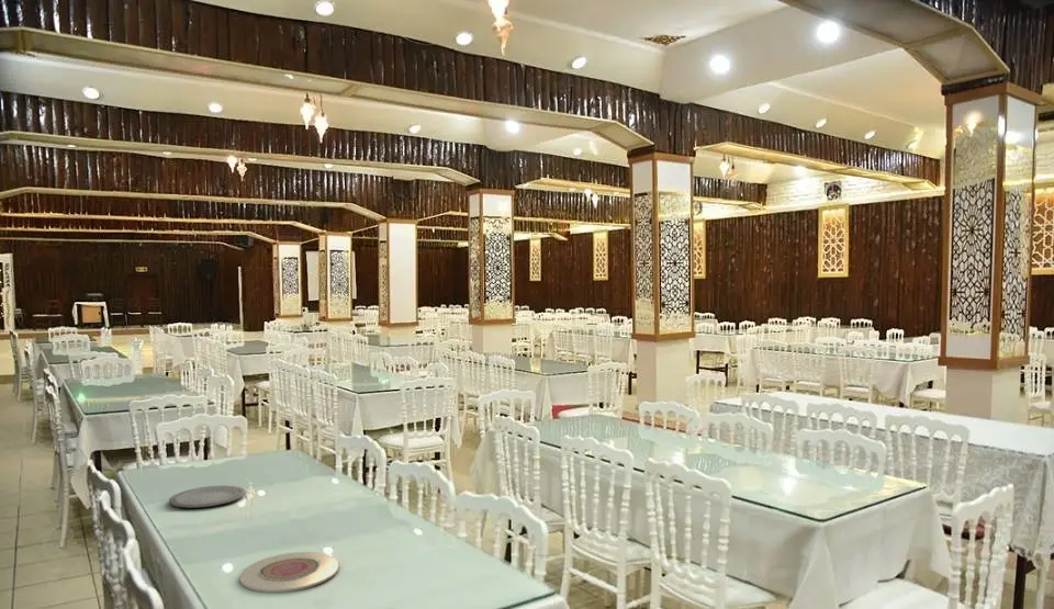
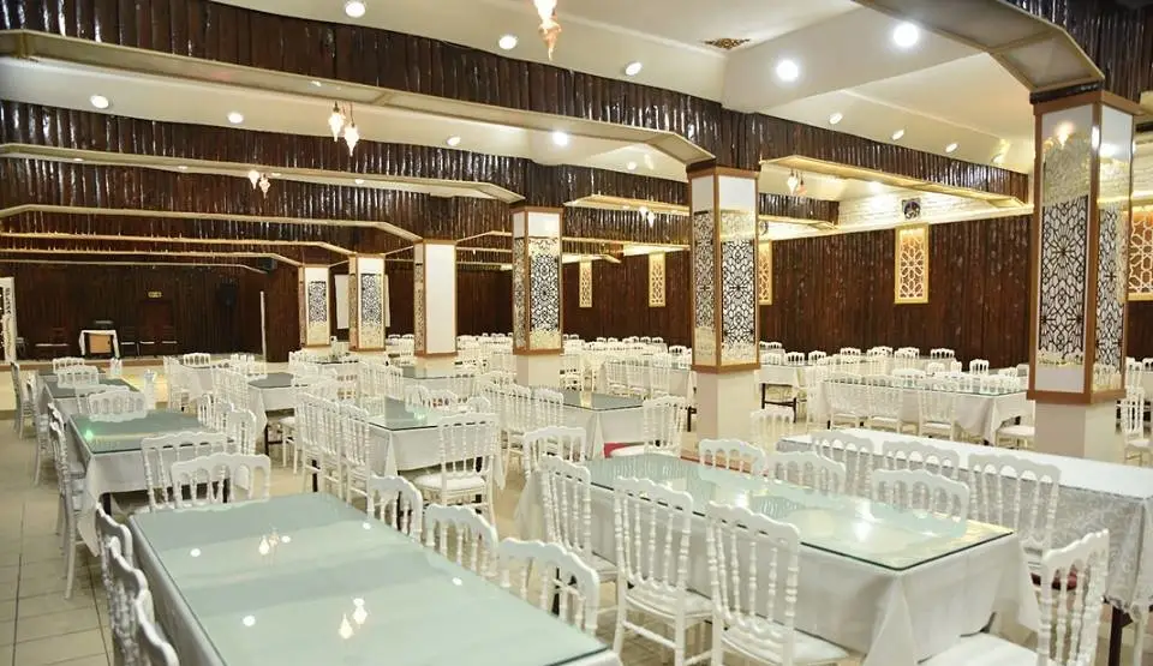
- plate (290, 569)
- plate (208, 497)
